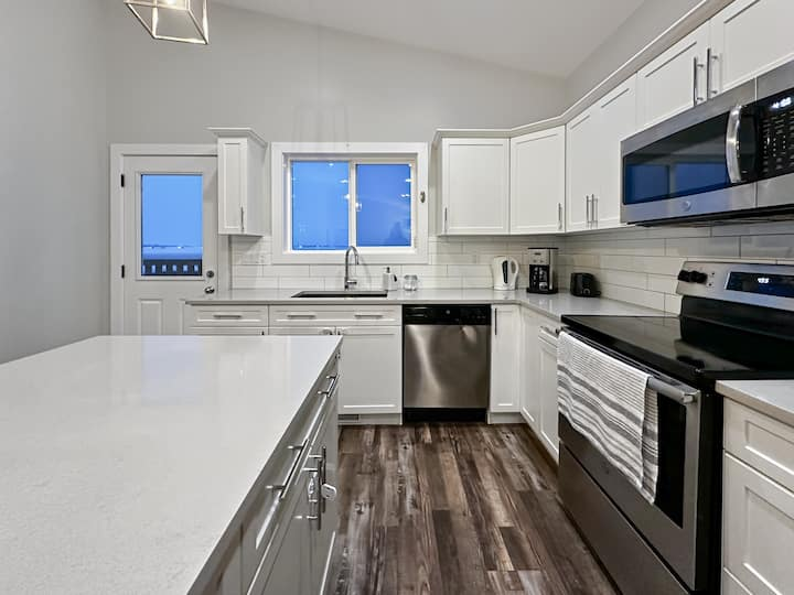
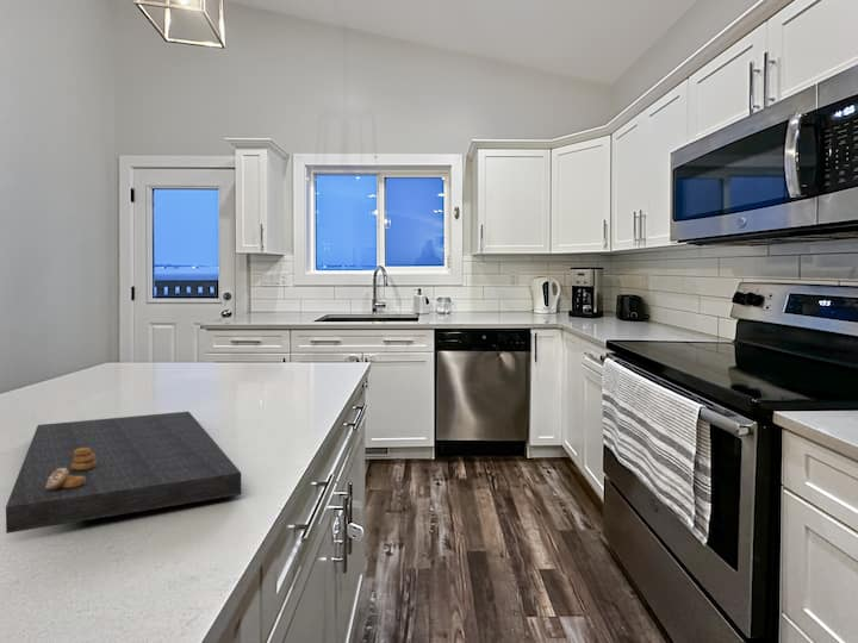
+ cutting board (124, 445)
